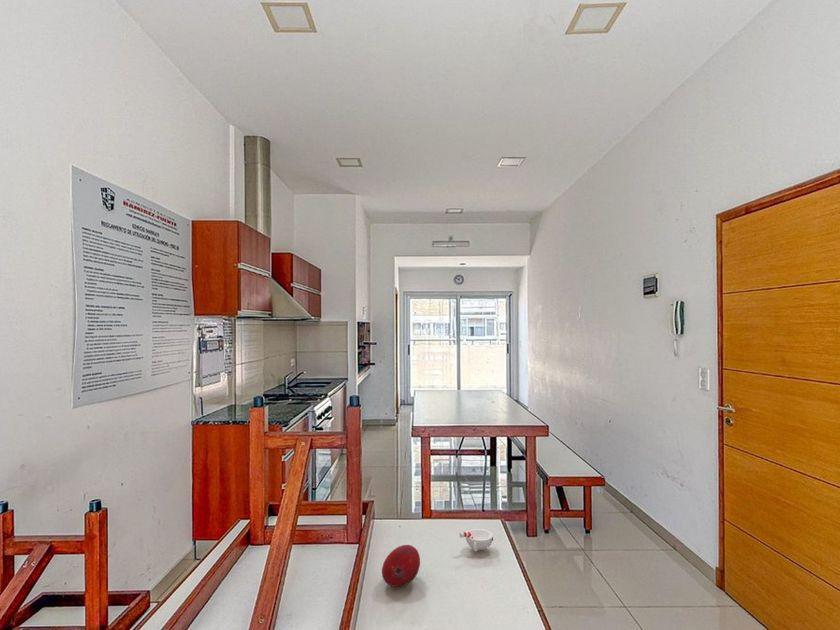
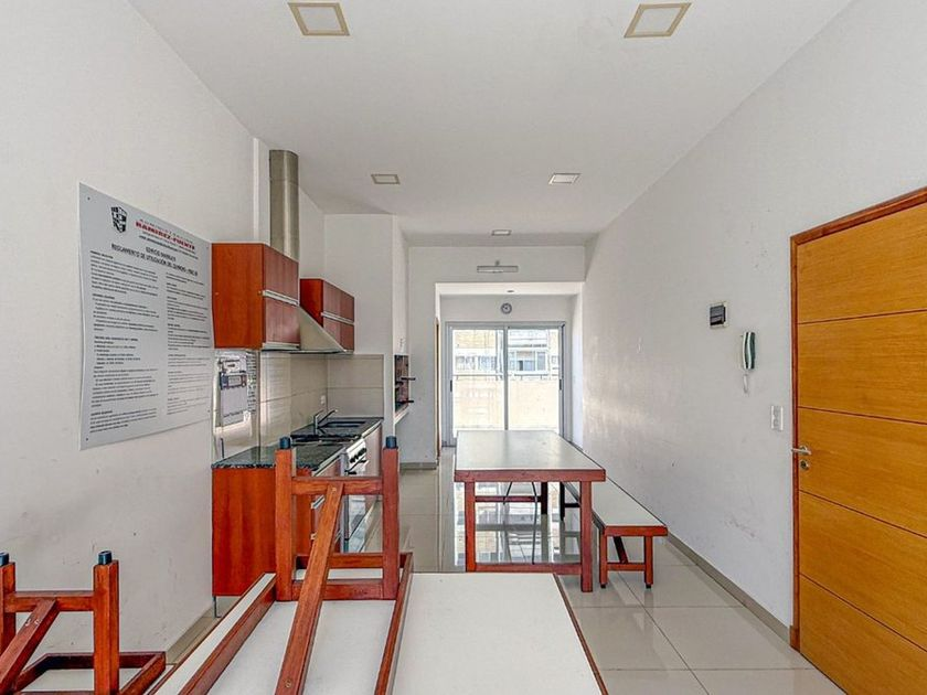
- cup (476, 539)
- fruit (401, 564)
